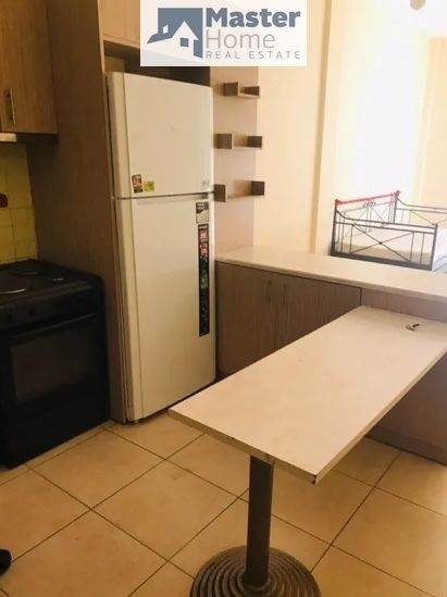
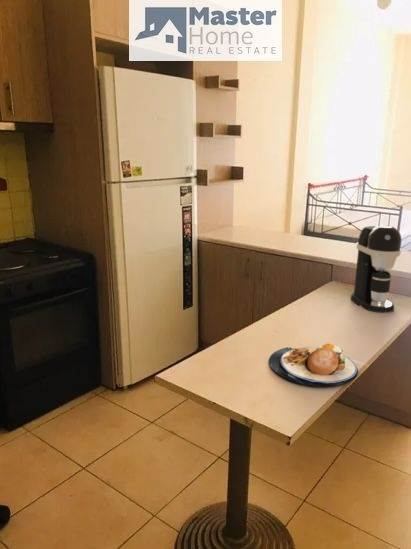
+ coffee maker (375, 265)
+ plate (313, 353)
